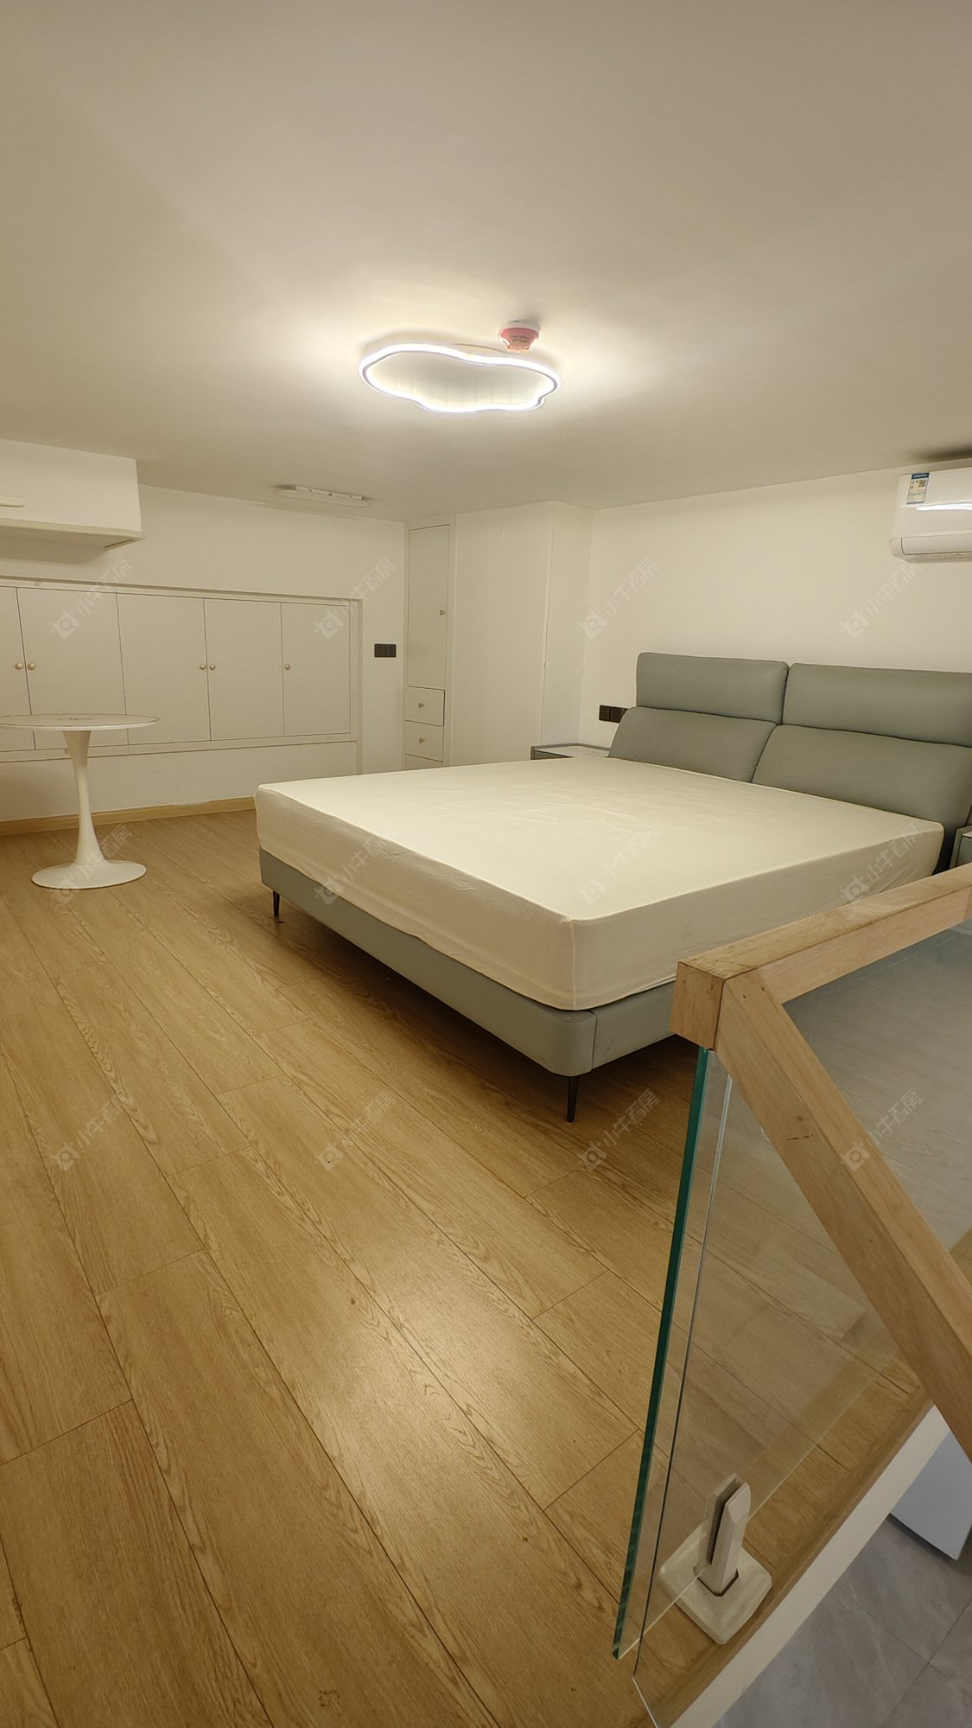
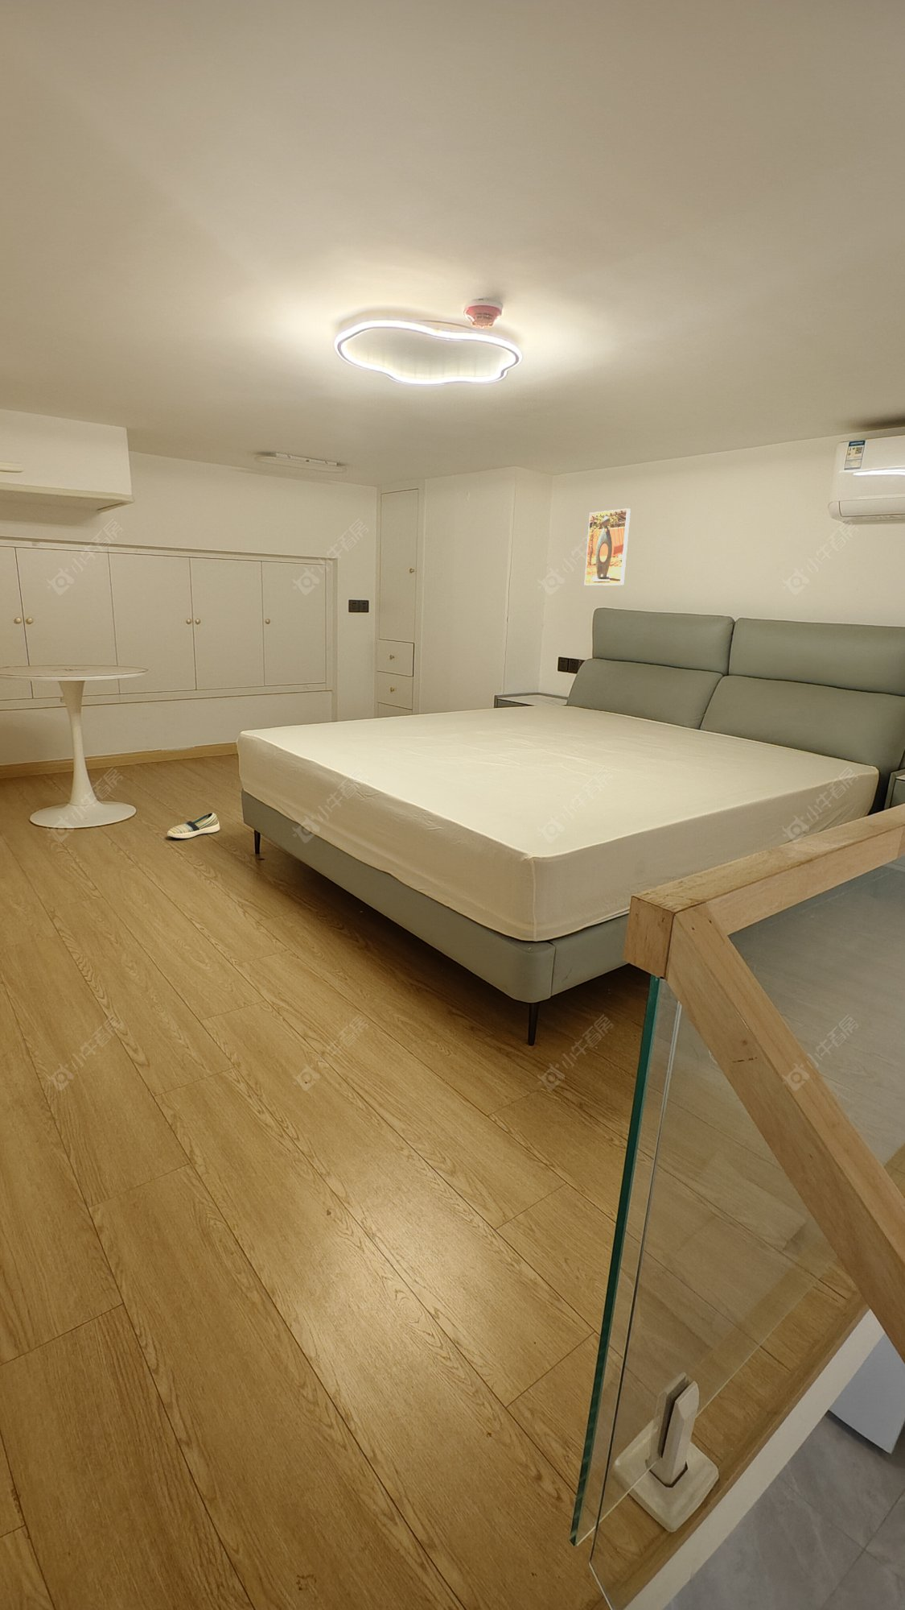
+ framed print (607, 547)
+ shoe (193, 825)
